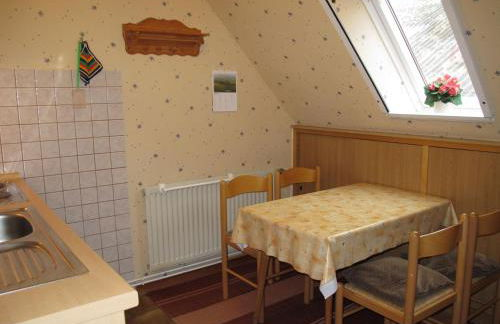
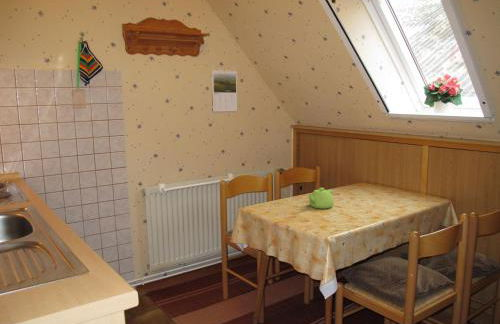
+ teapot (320, 197)
